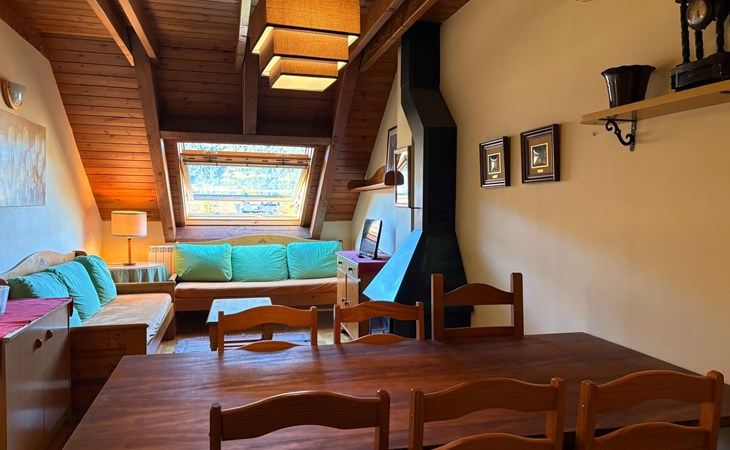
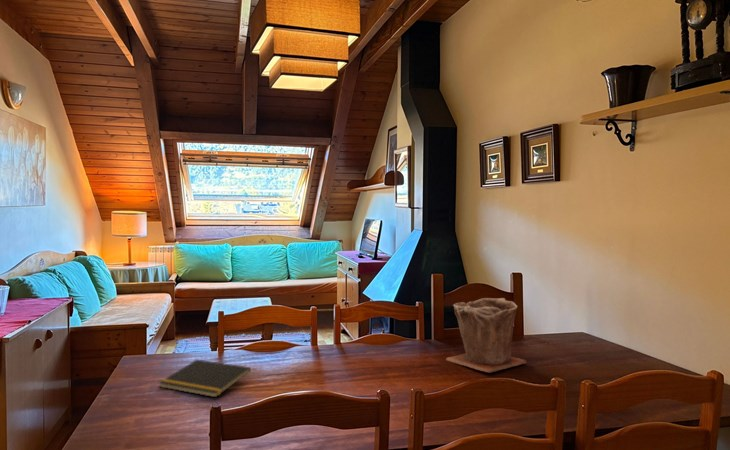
+ plant pot (485, 331)
+ notepad (205, 376)
